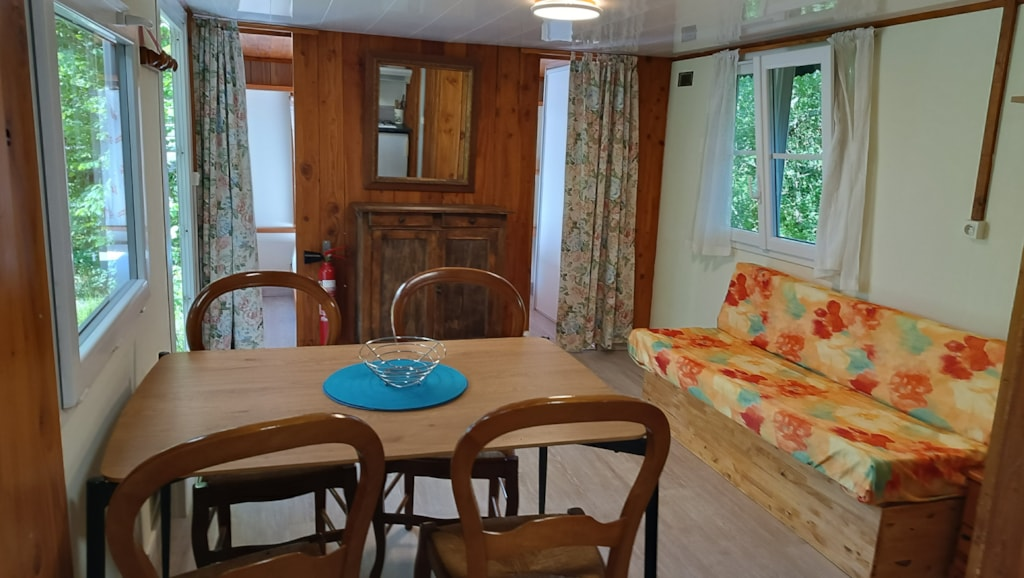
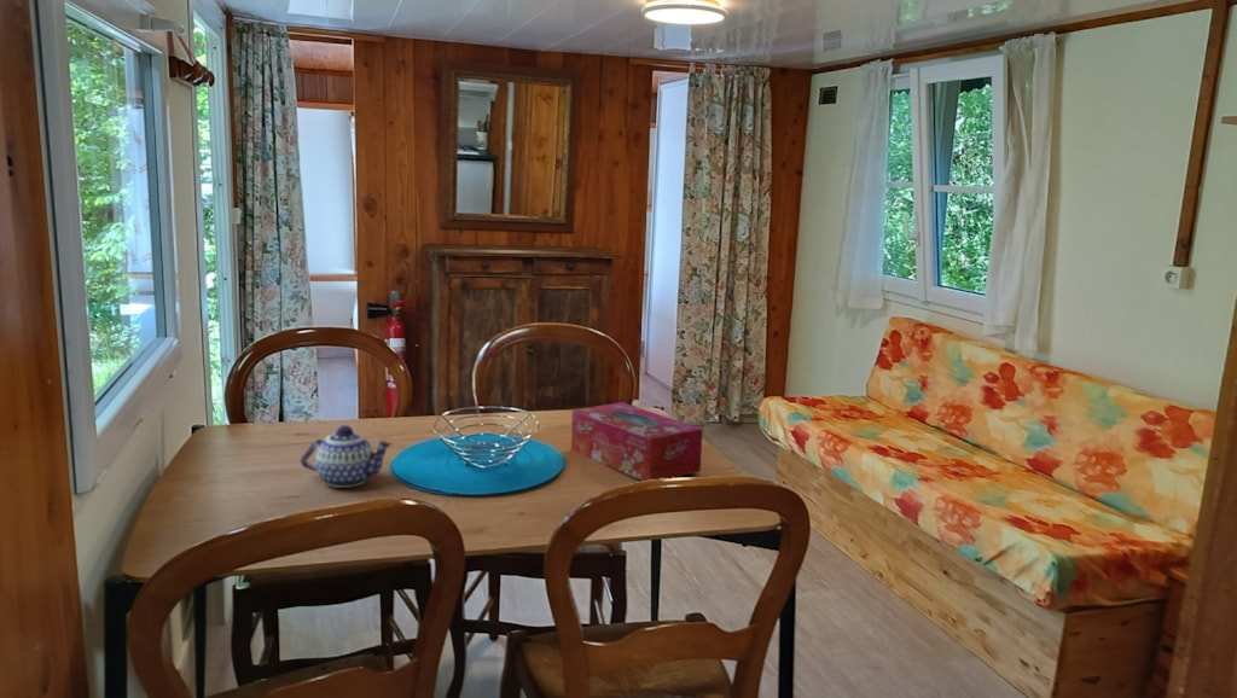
+ tissue box (634, 440)
+ teapot (347, 454)
